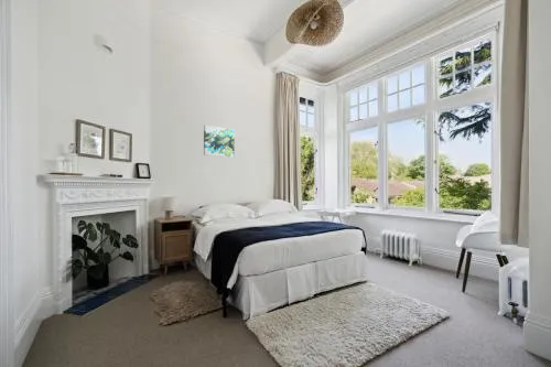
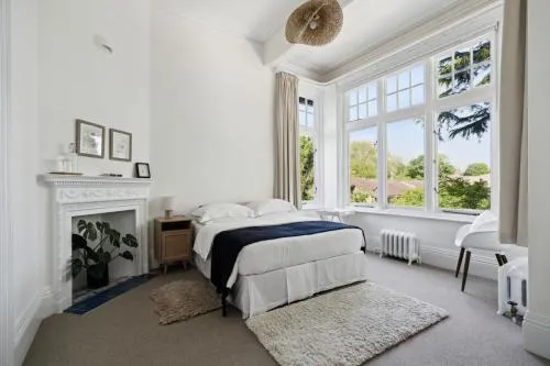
- wall art (219, 141)
